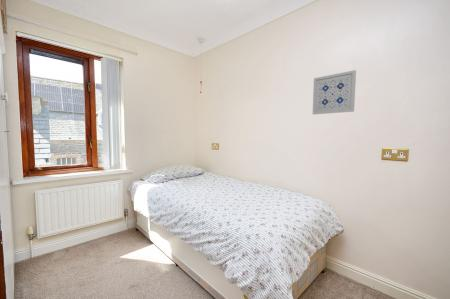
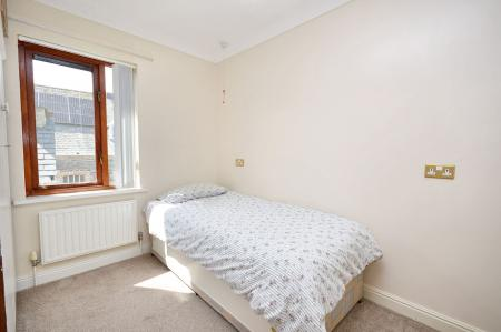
- wall art (332, 93)
